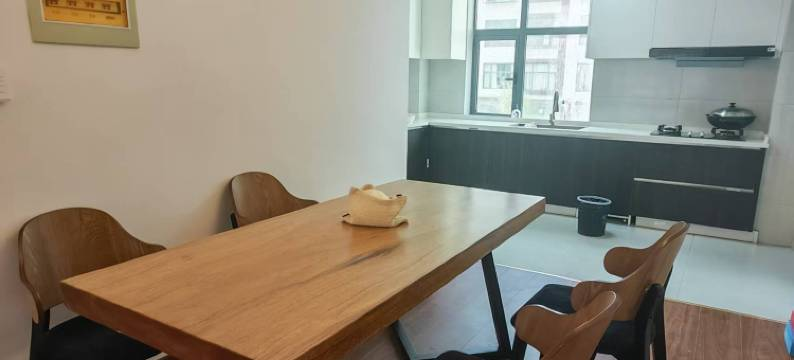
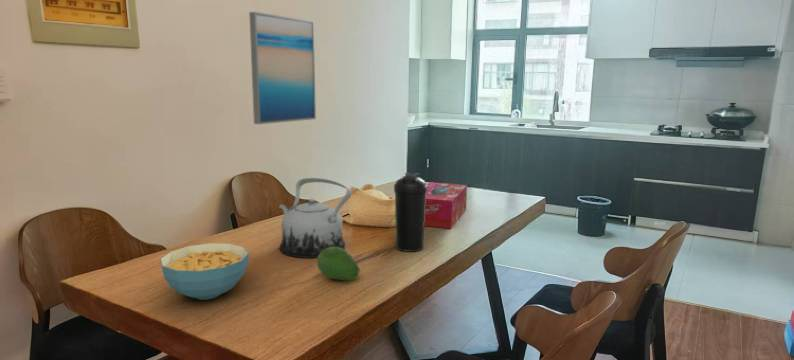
+ water bottle (410, 211)
+ wall art (285, 70)
+ fruit (338, 263)
+ tissue box (439, 203)
+ teapot (307, 213)
+ cereal bowl (206, 275)
